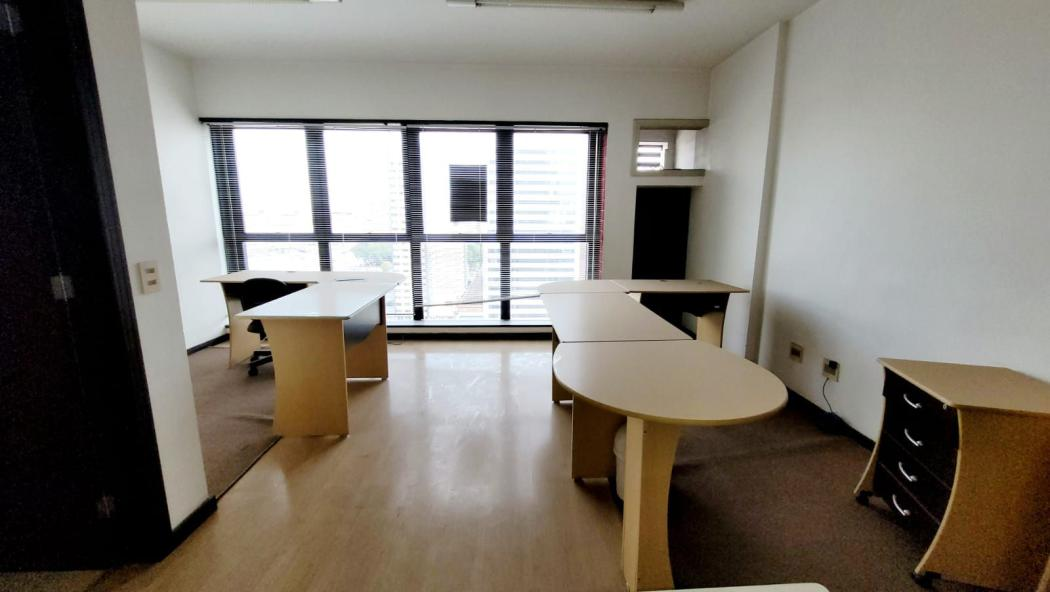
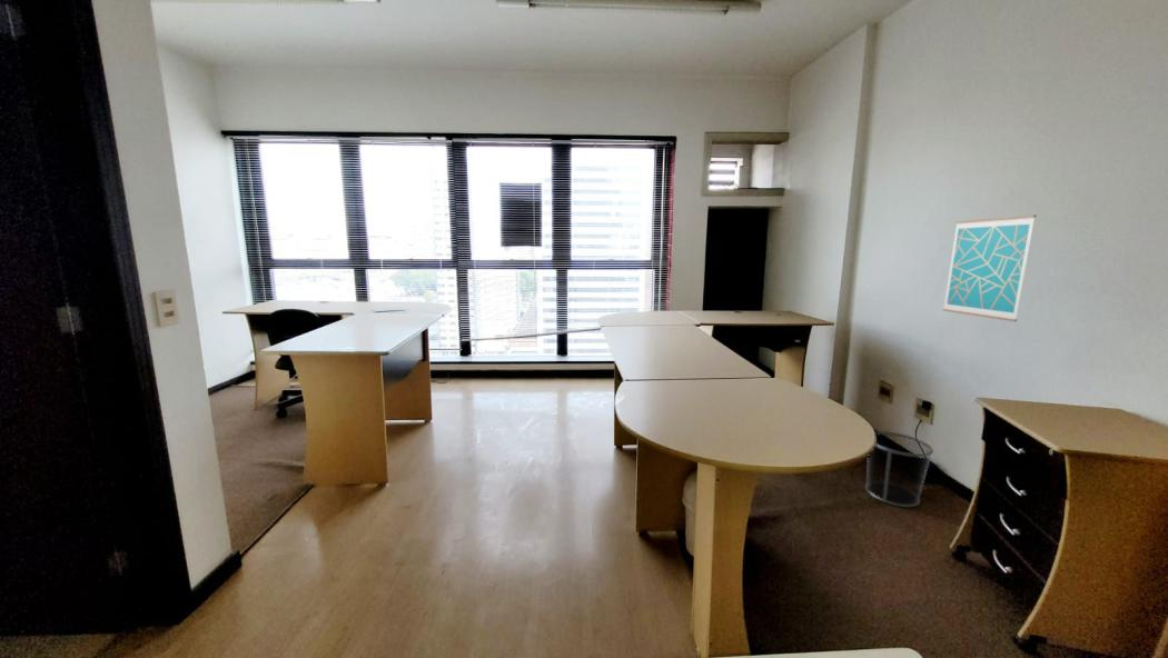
+ waste bin (894, 468)
+ wall art (983, 268)
